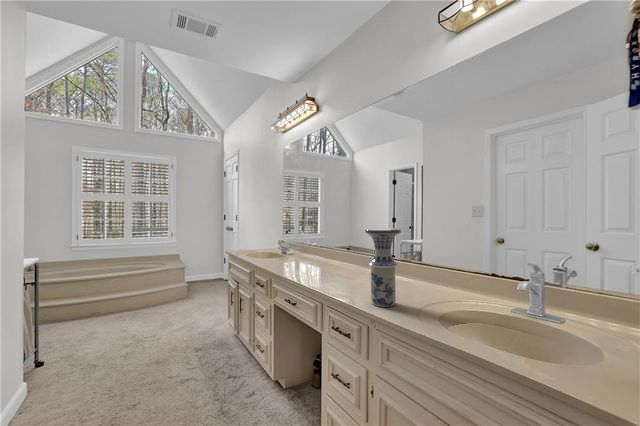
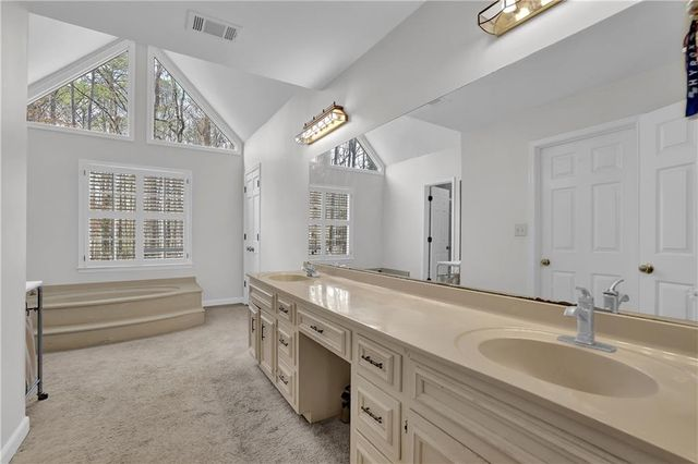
- vase (382, 266)
